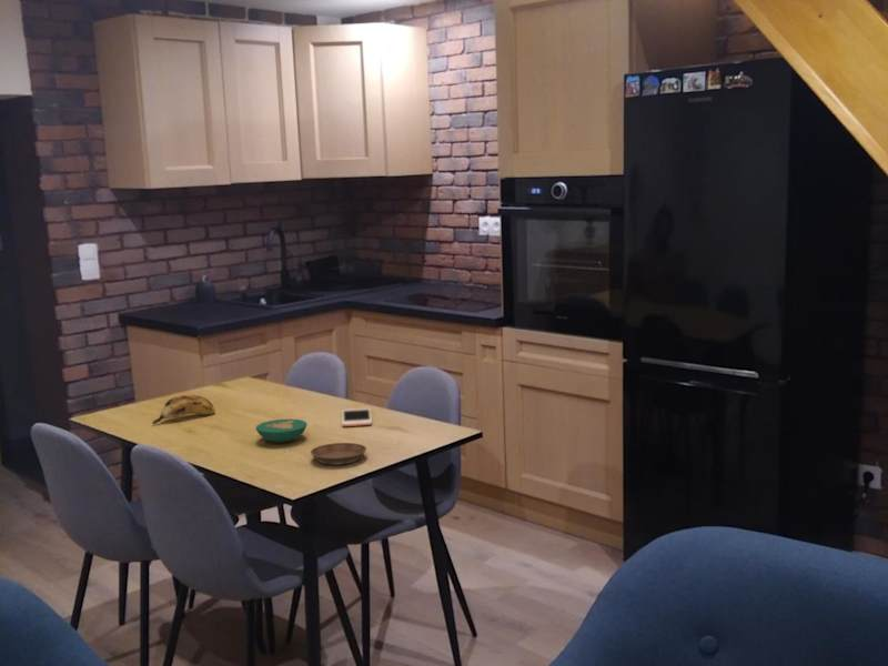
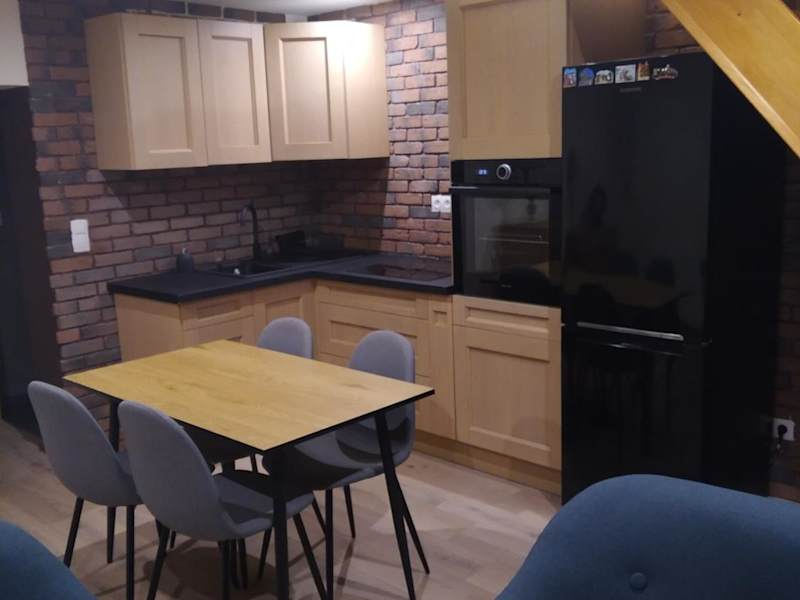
- saucer (339, 454)
- banana (184, 407)
- cell phone (356, 416)
- bowl (281, 432)
